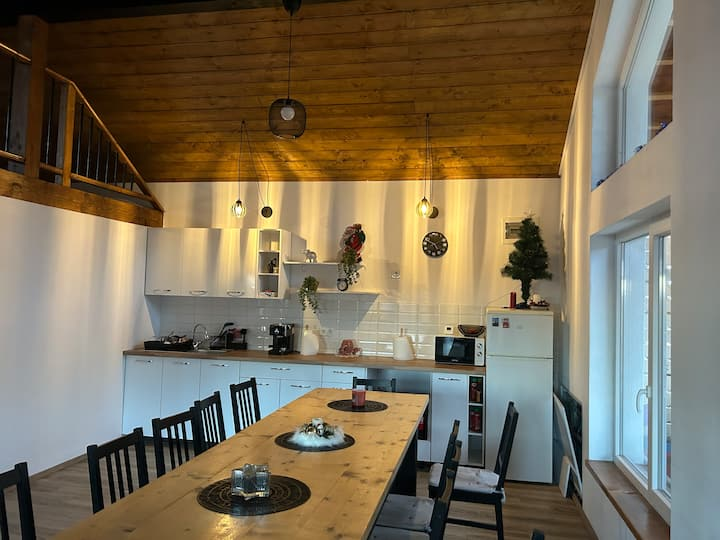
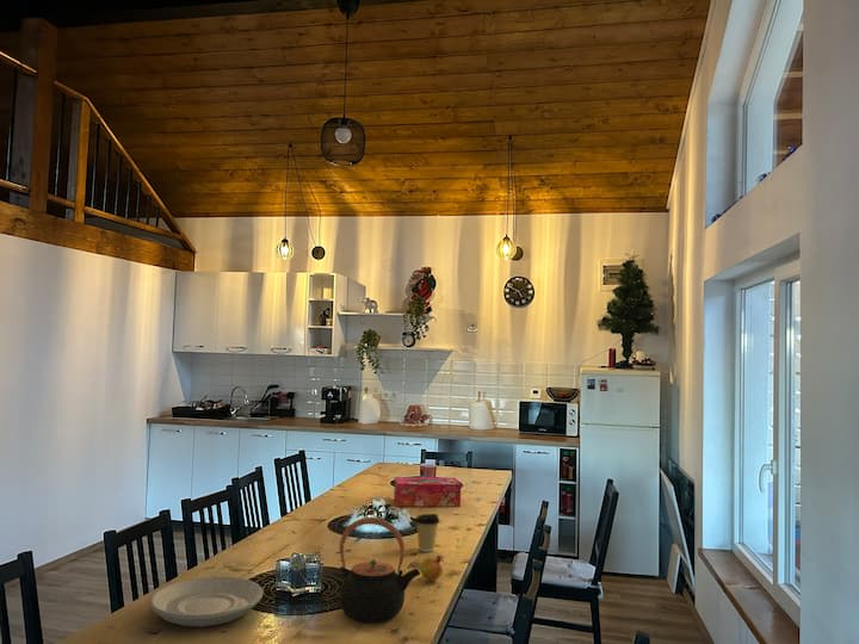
+ teapot (378, 565)
+ fruit (431, 566)
+ coffee cup (426, 532)
+ plate (206, 602)
+ tissue box (426, 491)
